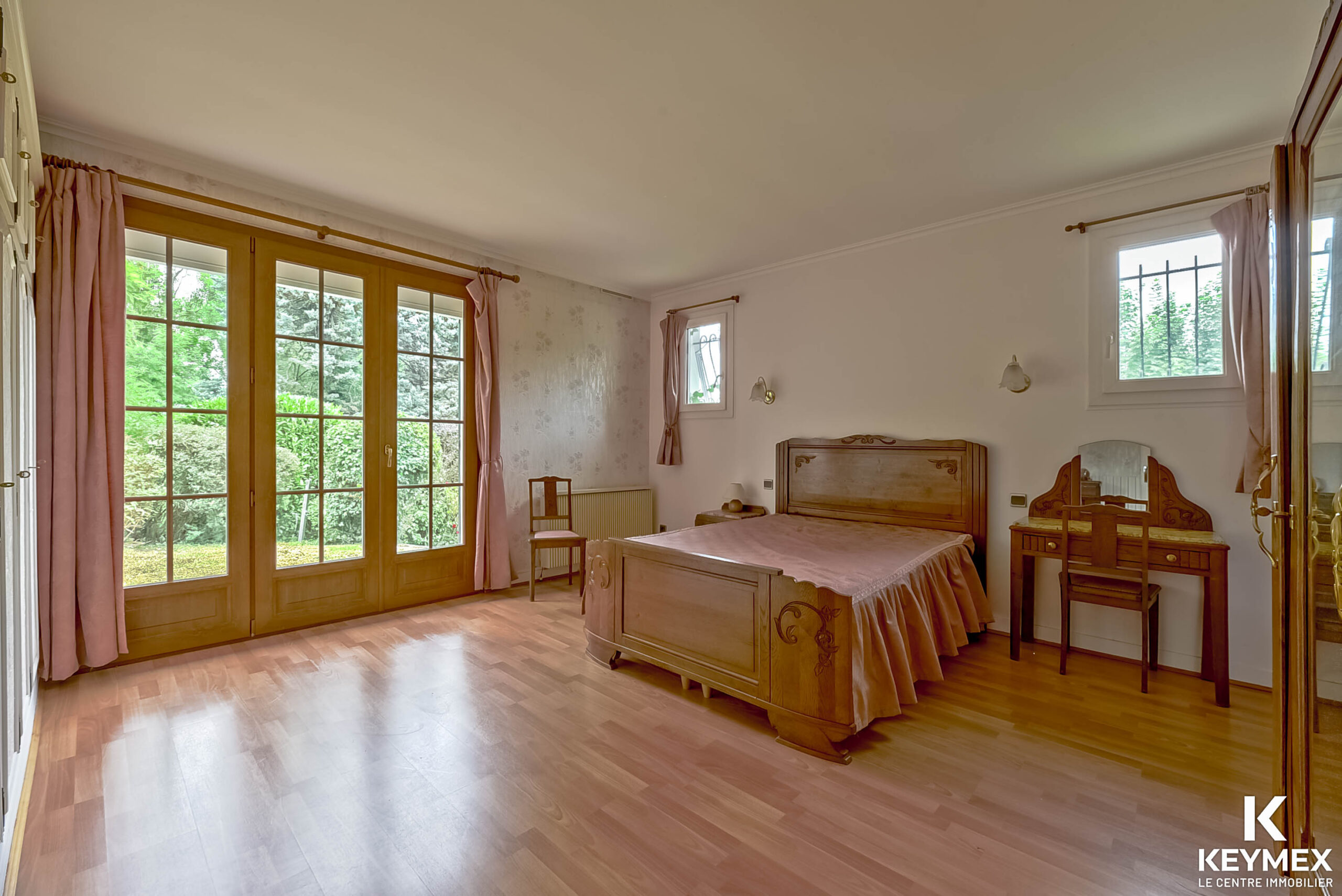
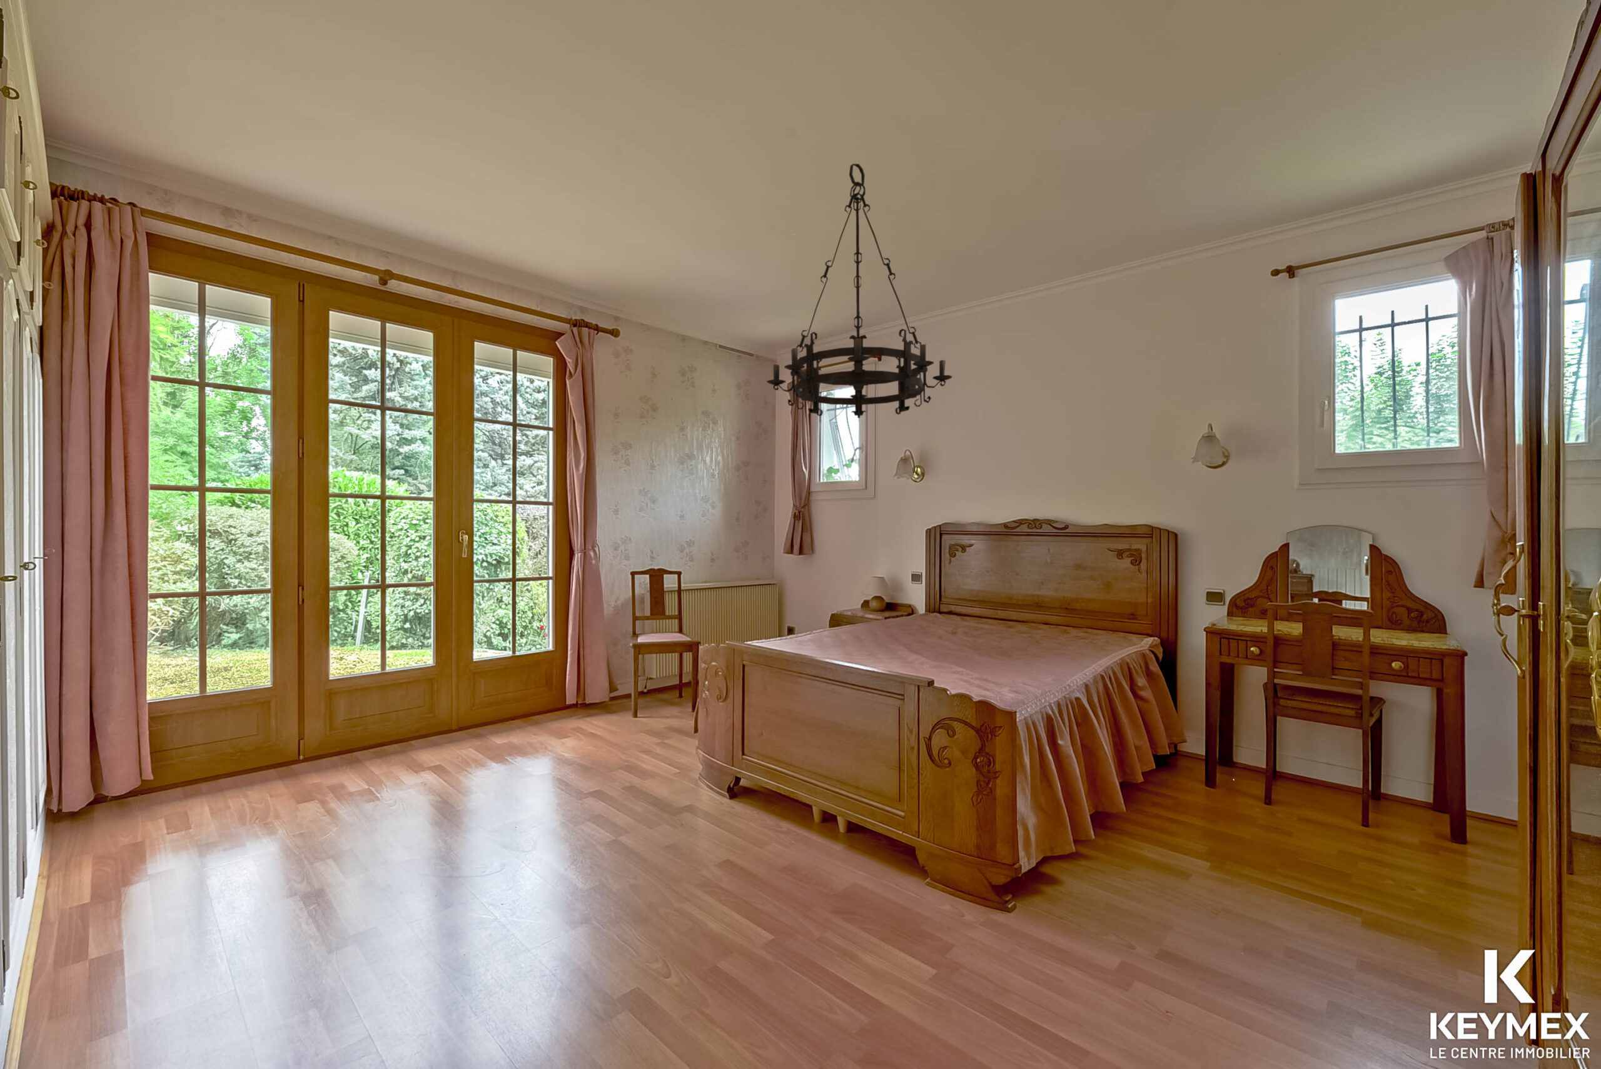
+ chandelier (858, 285)
